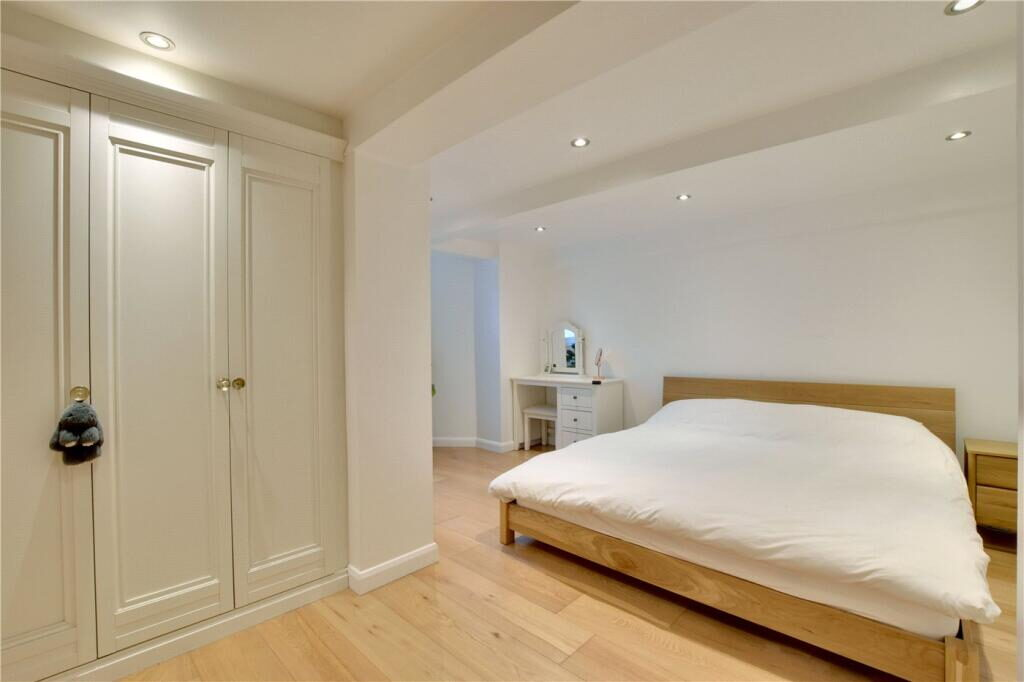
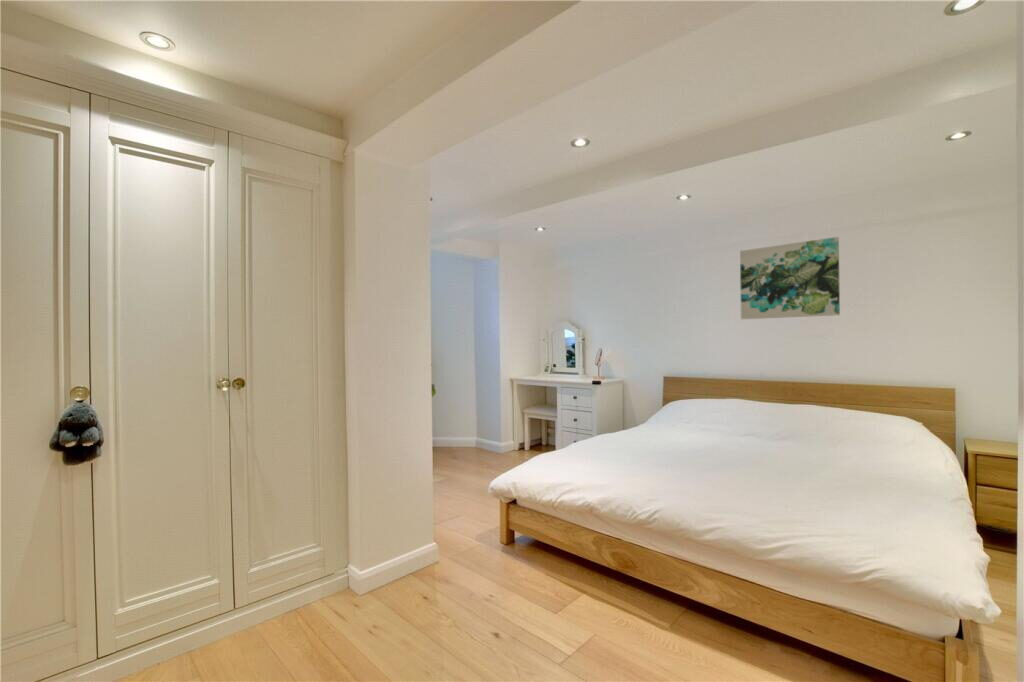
+ wall art (786, 281)
